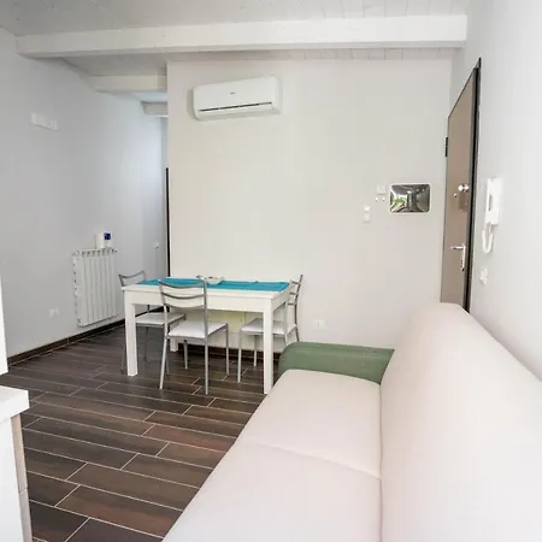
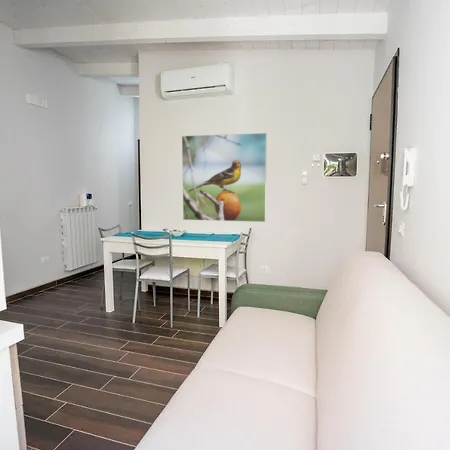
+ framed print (223, 178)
